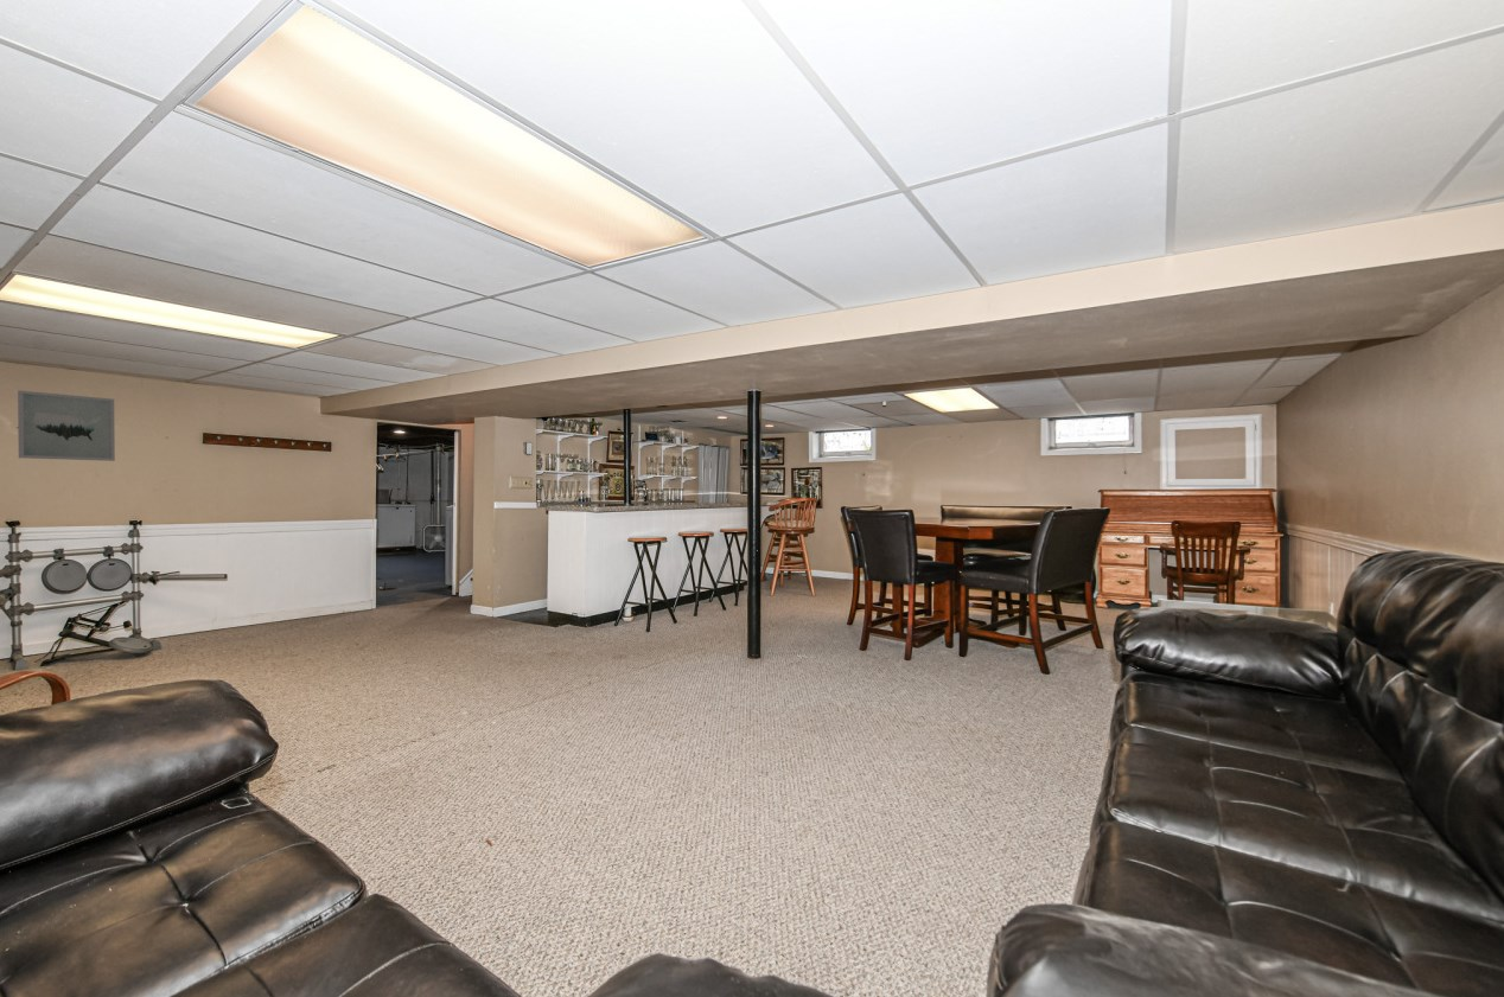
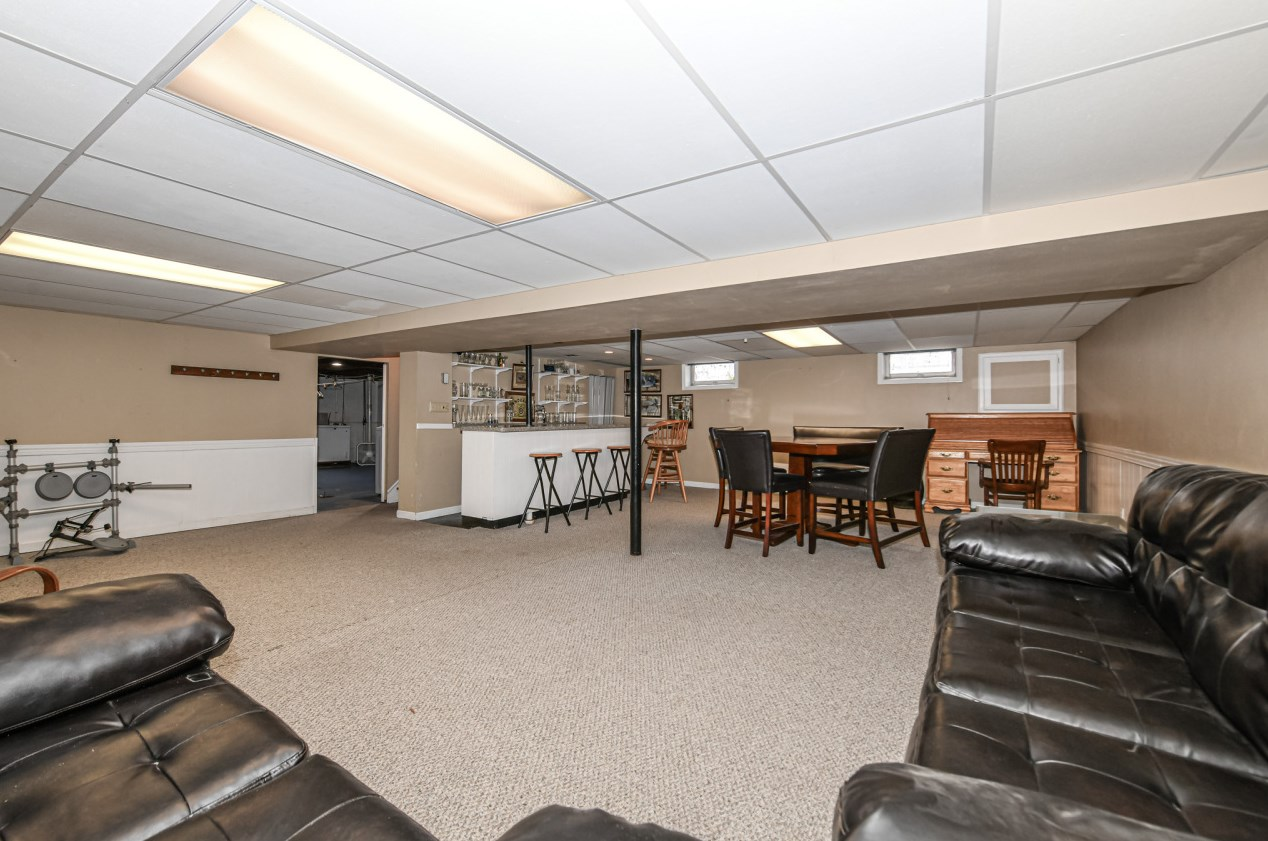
- wall art (68, 427)
